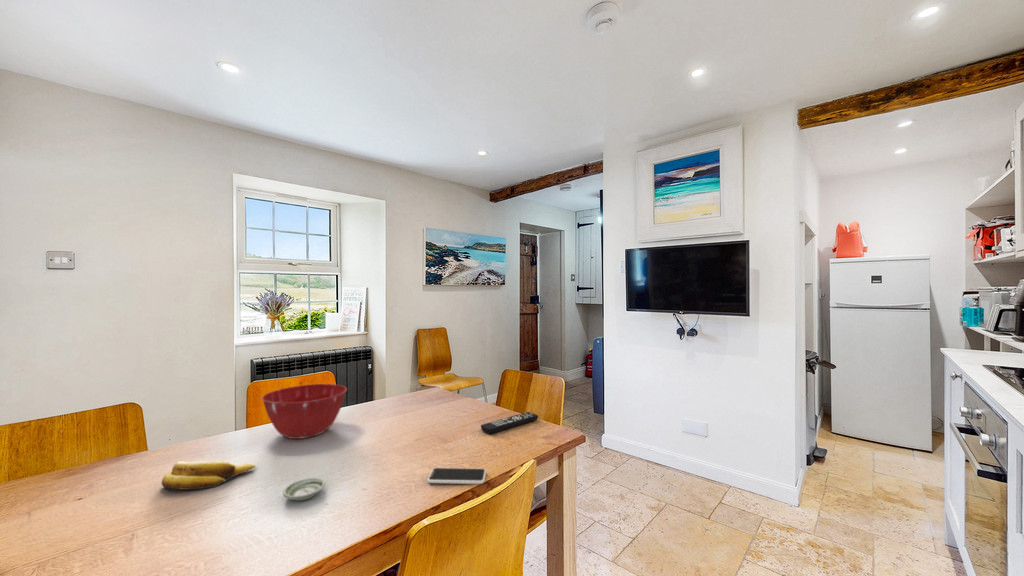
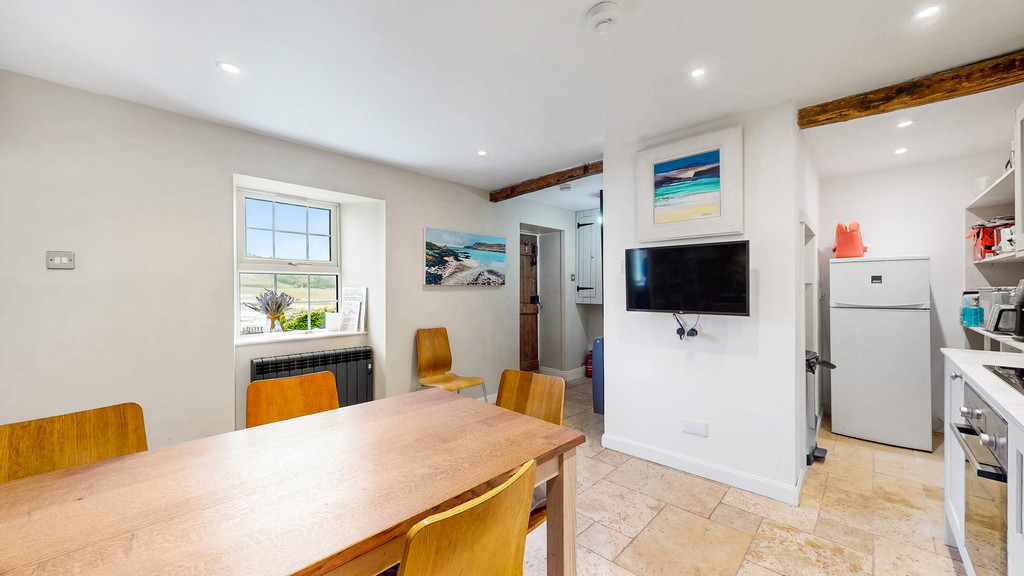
- remote control (510, 422)
- banana (208, 465)
- smartphone (457, 475)
- saucer (304, 490)
- mixing bowl (306, 412)
